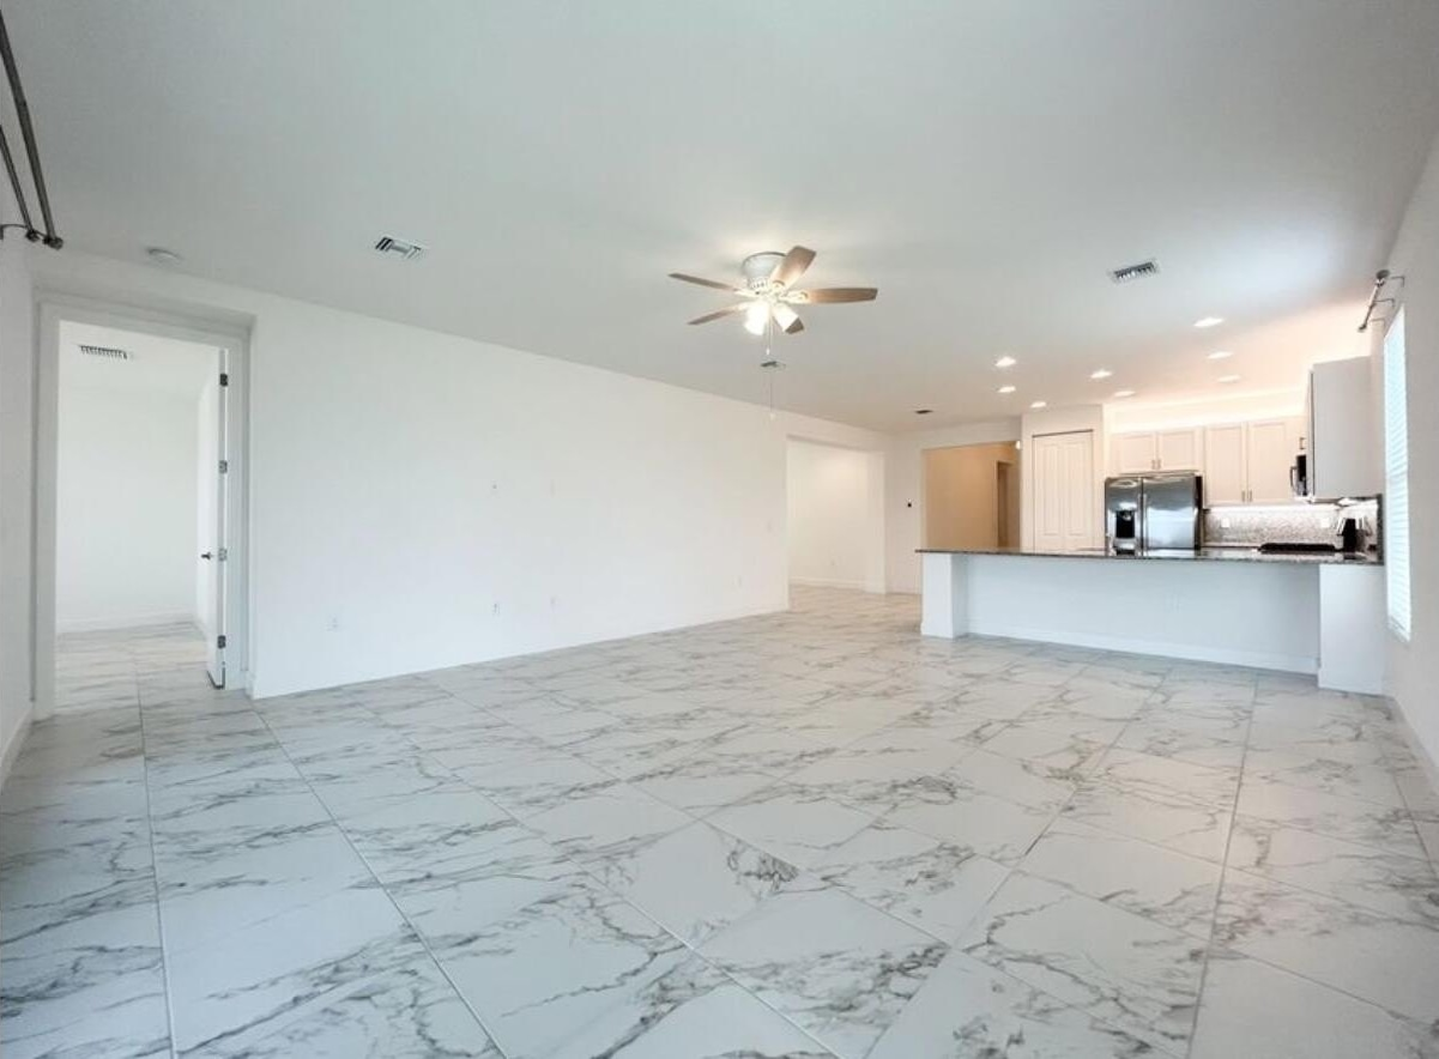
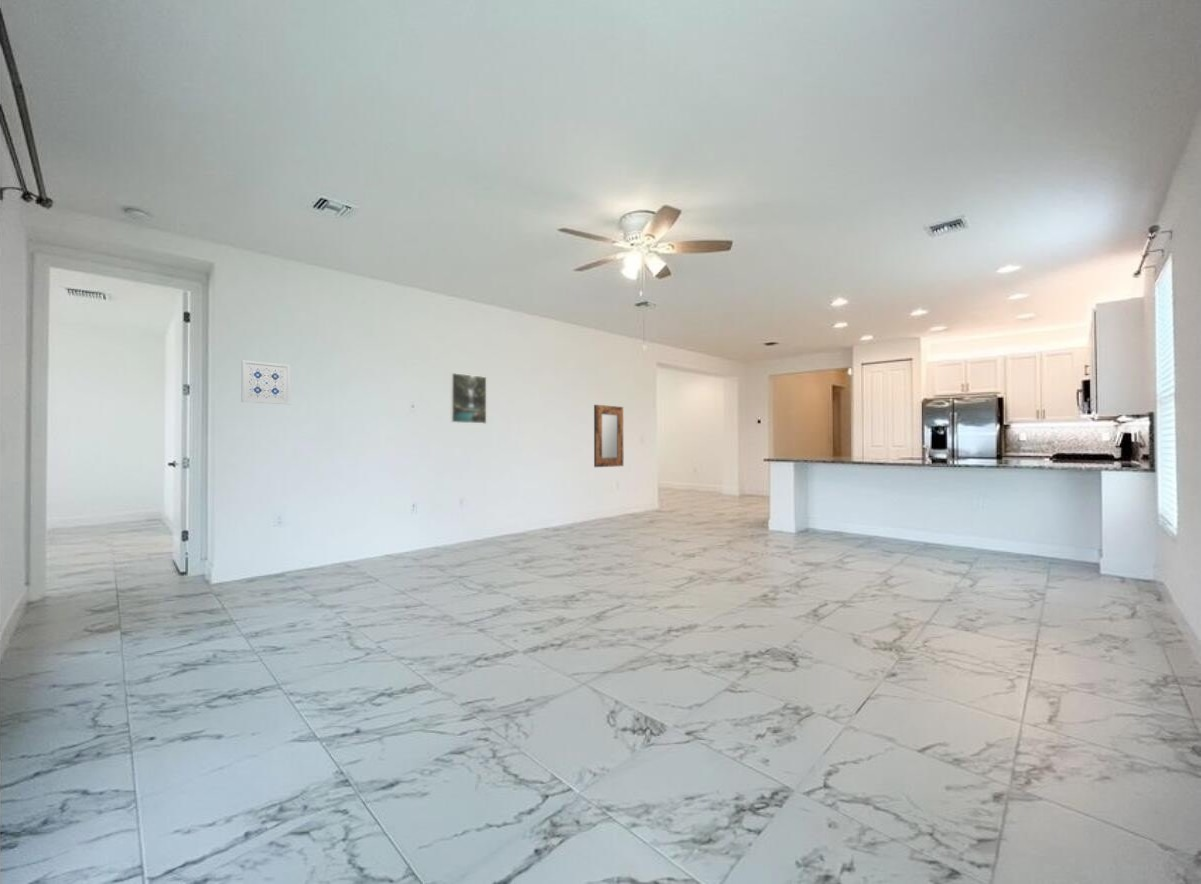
+ home mirror (609, 436)
+ wall art (266, 382)
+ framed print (469, 399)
